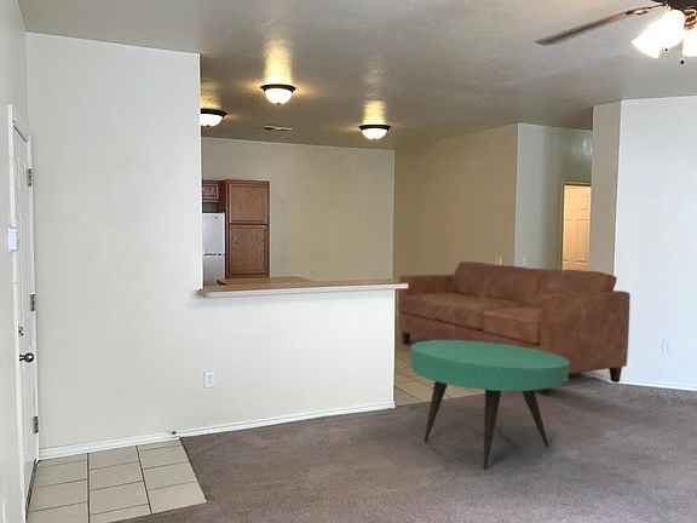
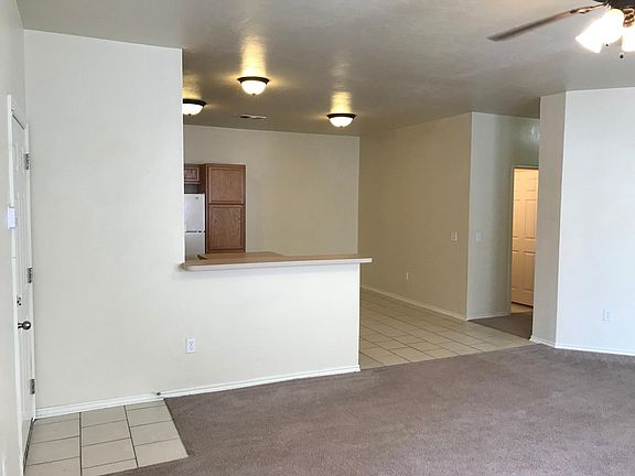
- coffee table (486, 396)
- sofa (494, 314)
